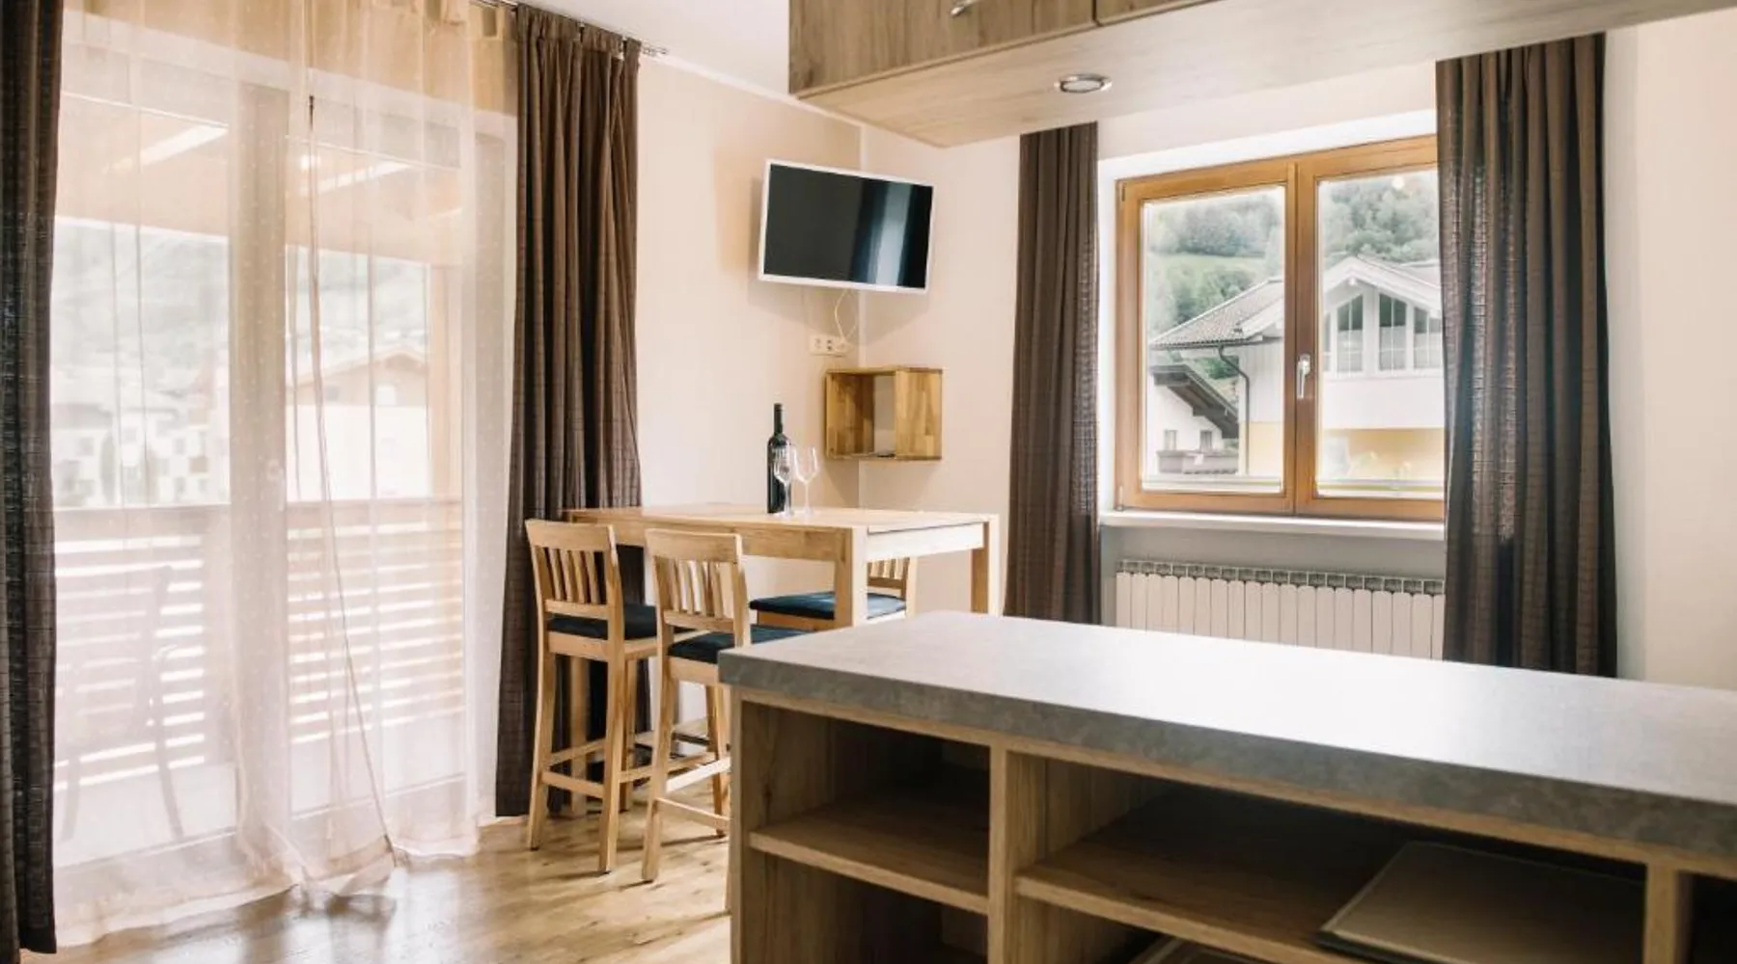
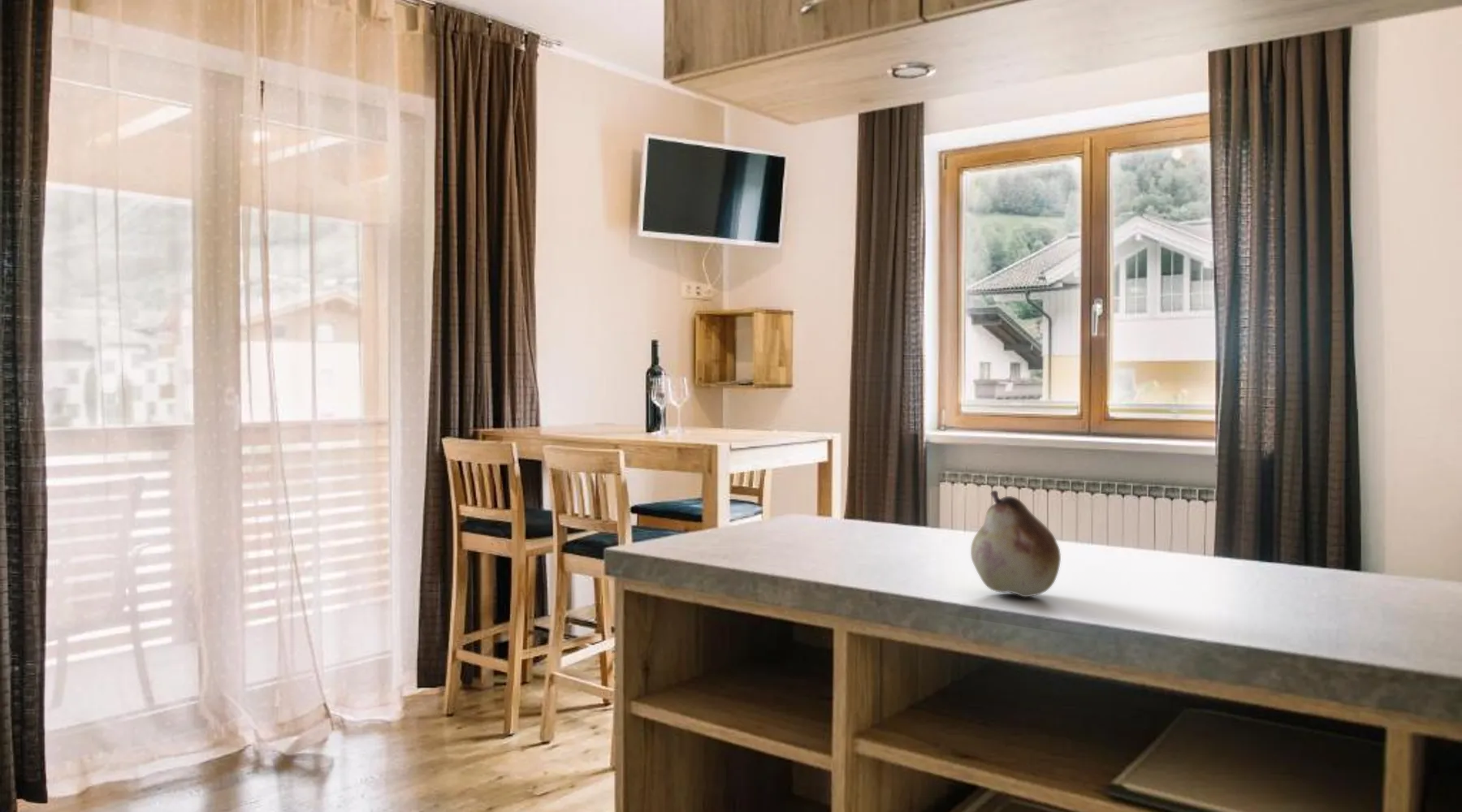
+ fruit (1016, 542)
